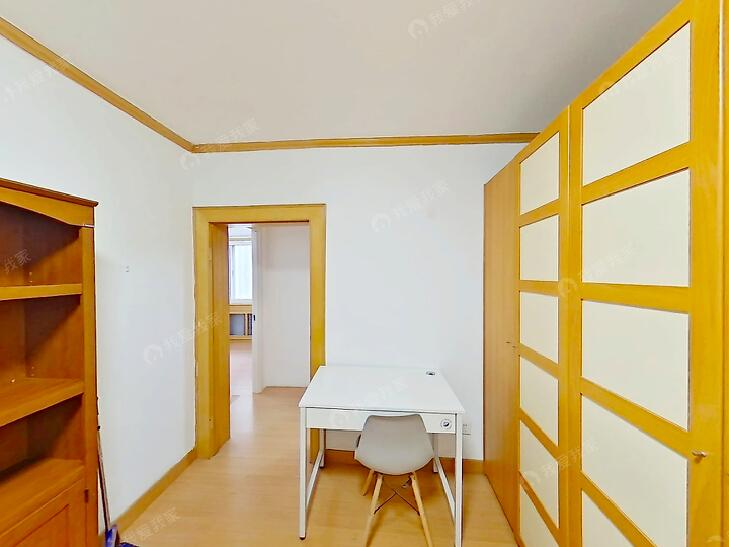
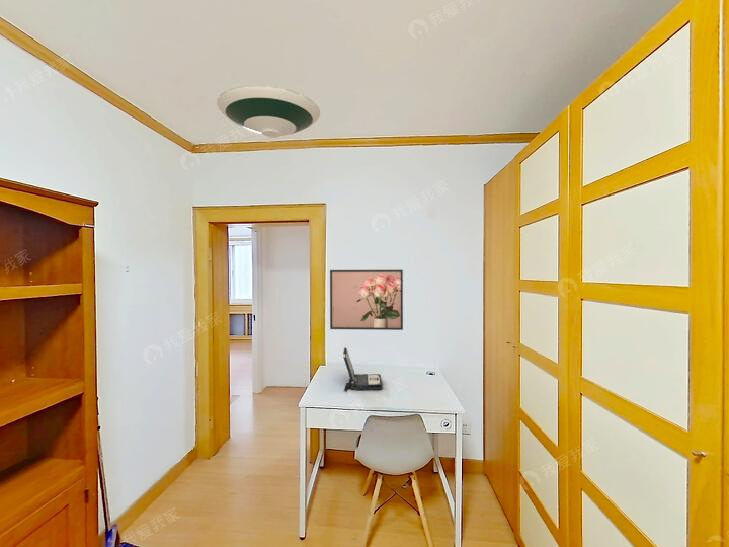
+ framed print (366, 299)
+ laptop (361, 374)
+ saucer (270, 122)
